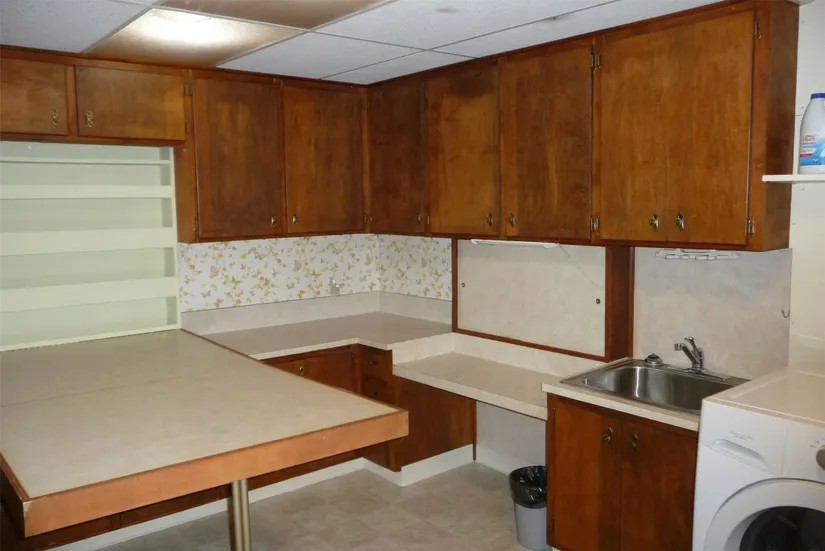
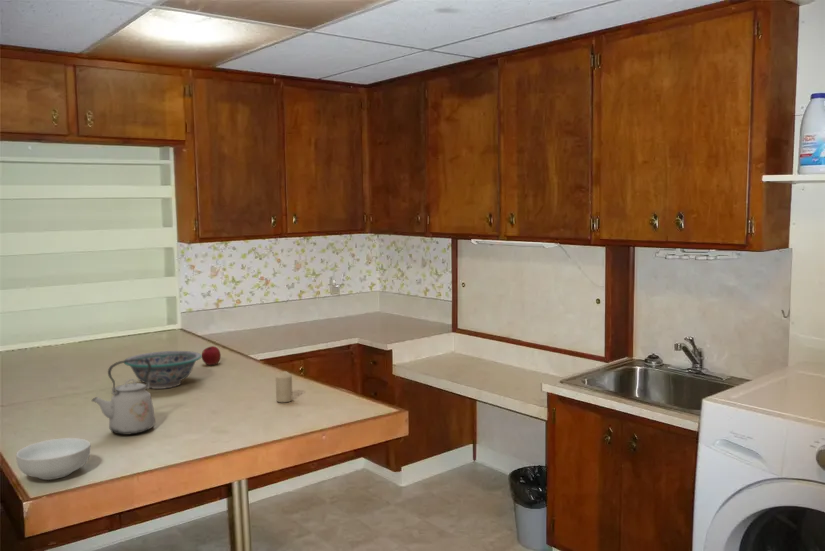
+ decorative bowl (163, 371)
+ candle (284, 386)
+ cereal bowl (54, 461)
+ kettle (122, 397)
+ apple (211, 355)
